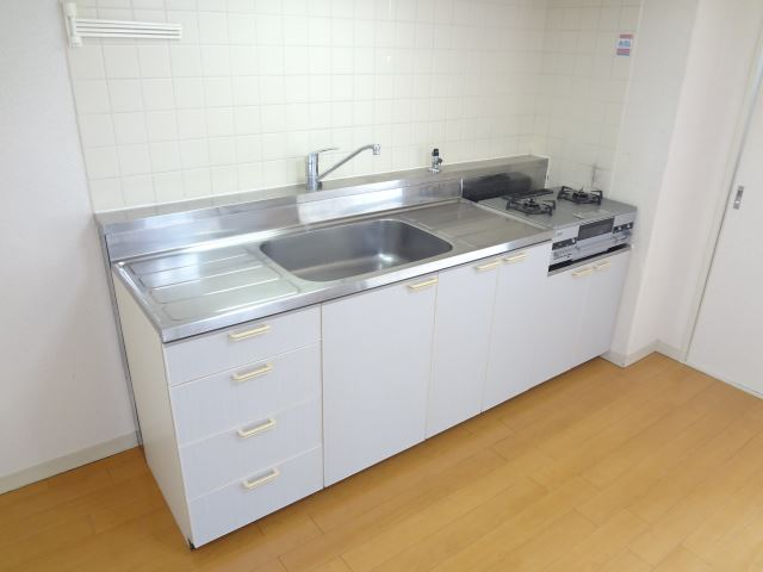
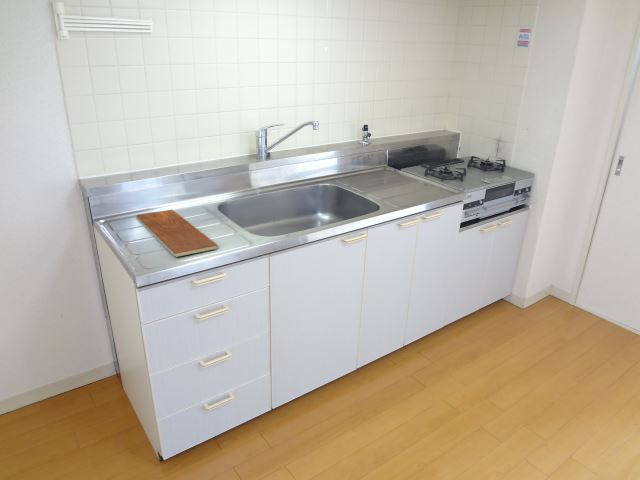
+ chopping board (173, 230)
